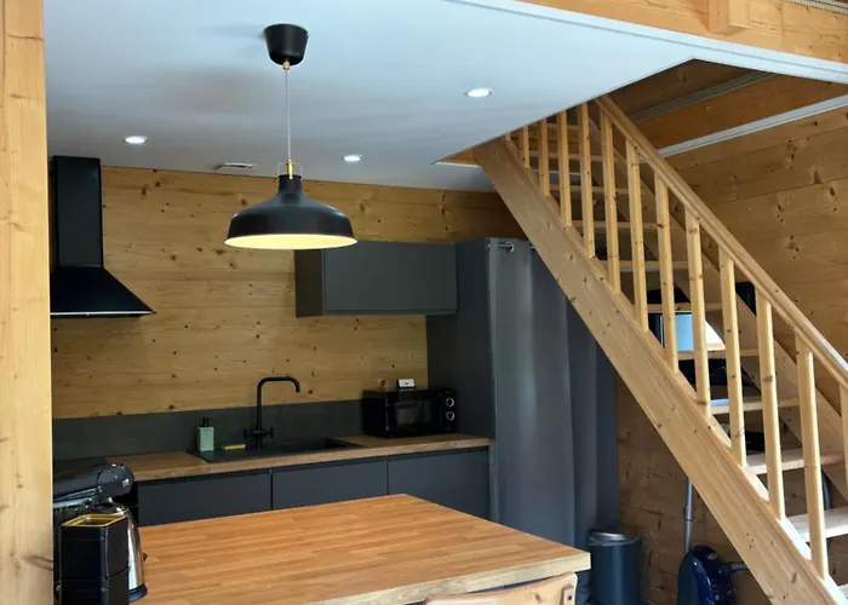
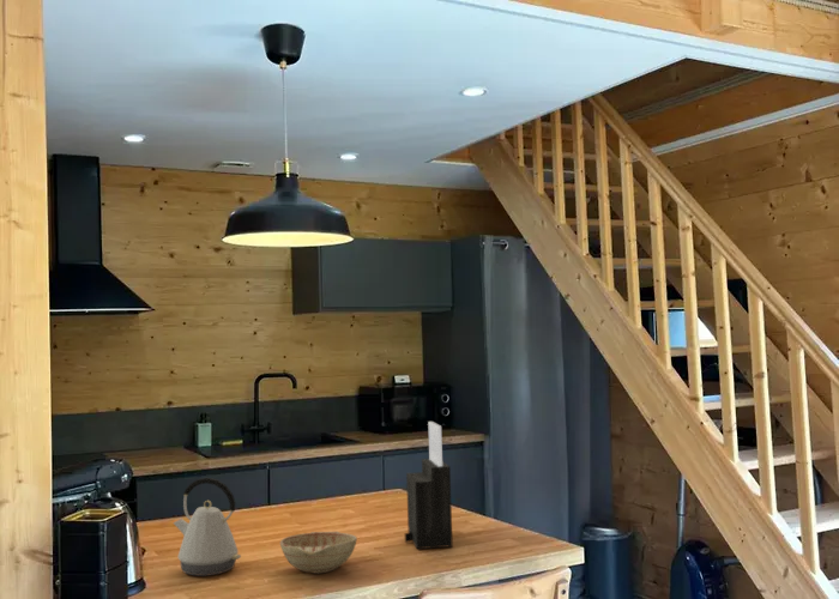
+ decorative bowl (319, 552)
+ kettle (205, 524)
+ knife block (423, 482)
